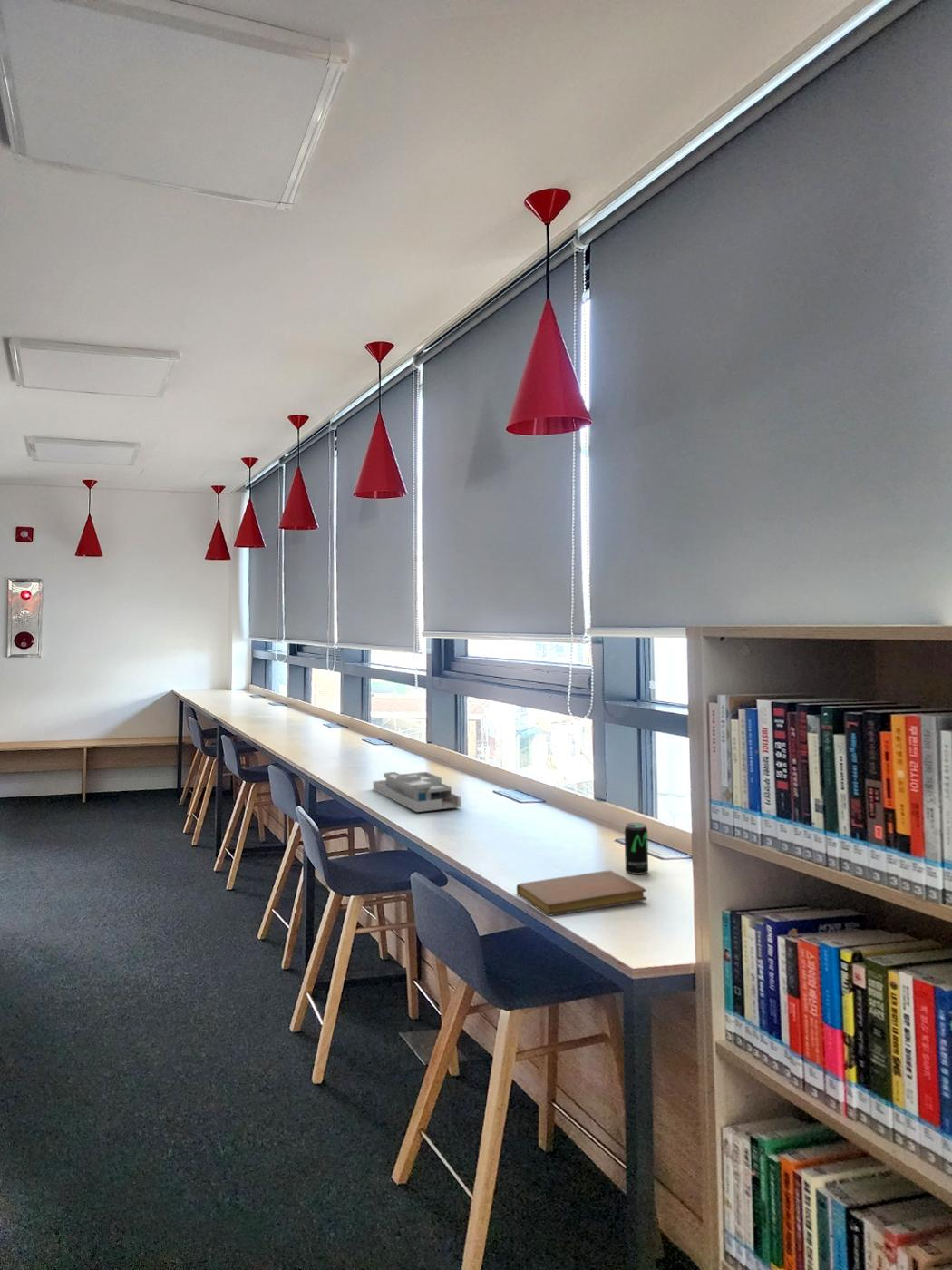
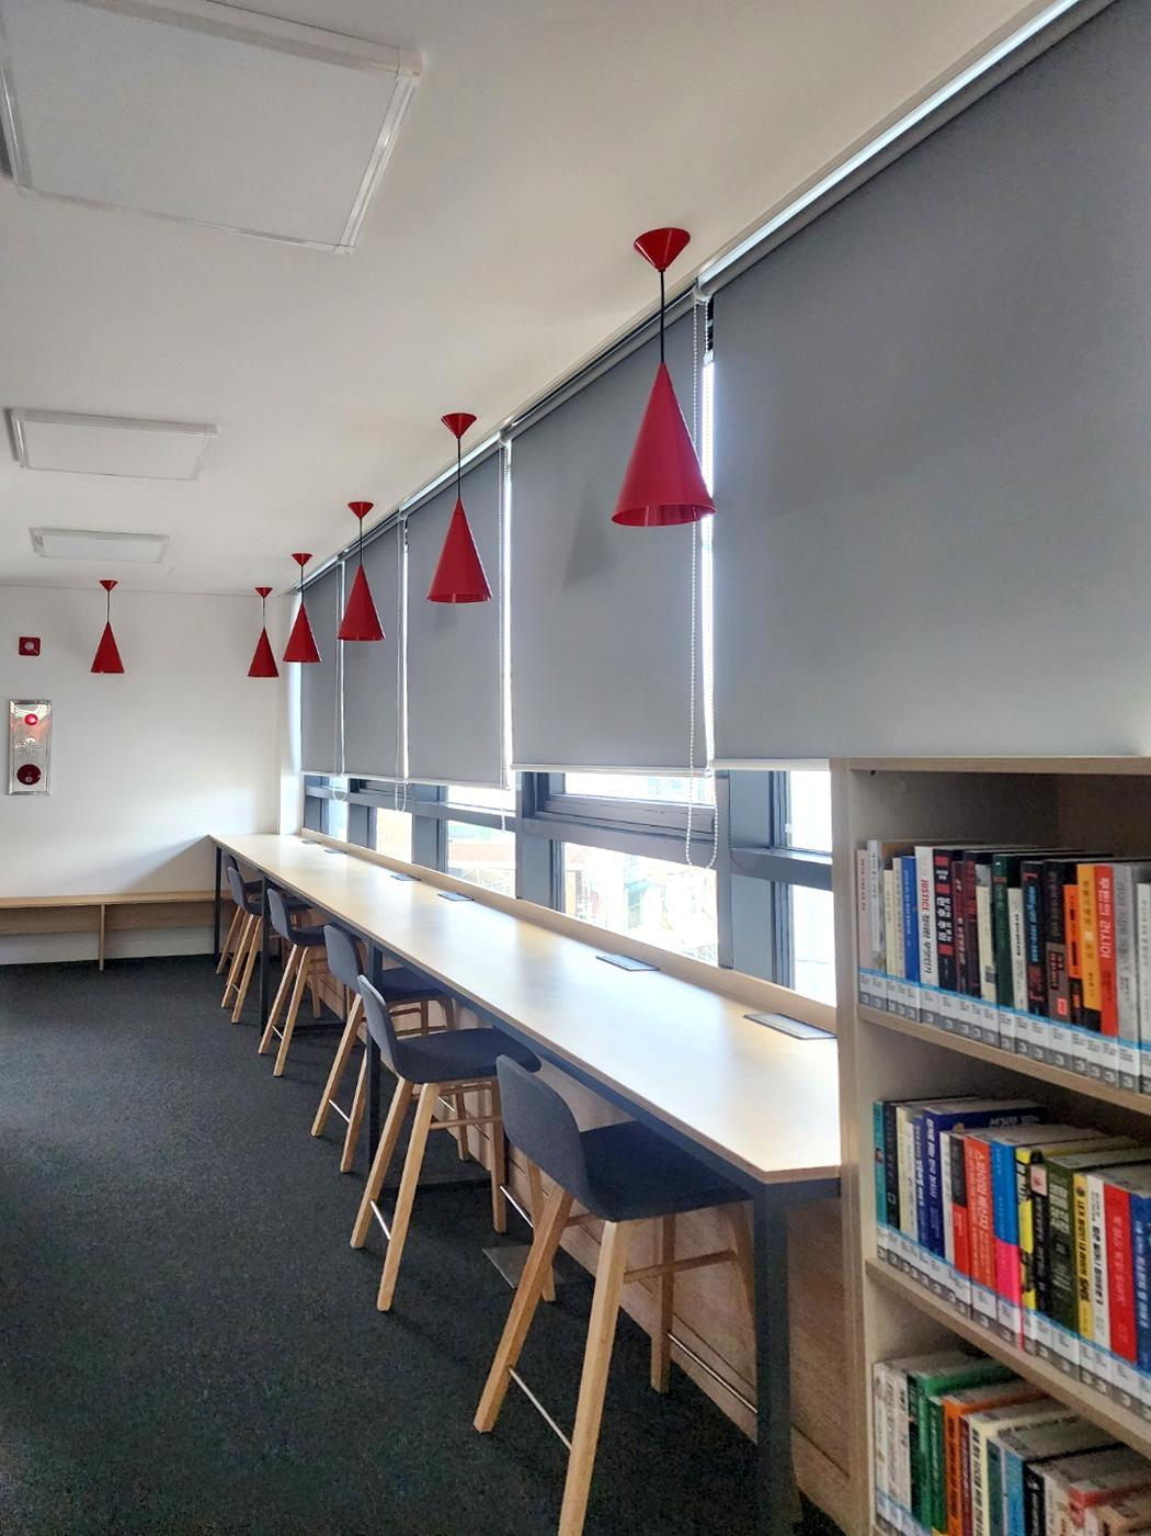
- beverage can (636, 847)
- notebook (580, 891)
- desk organizer (414, 786)
